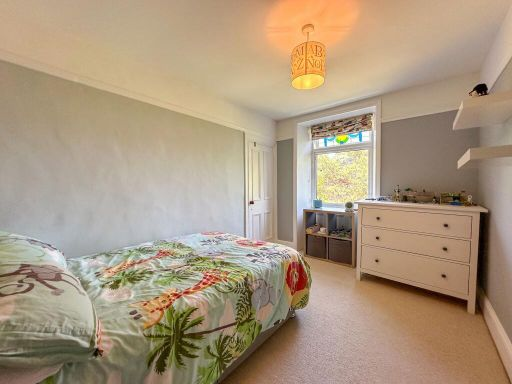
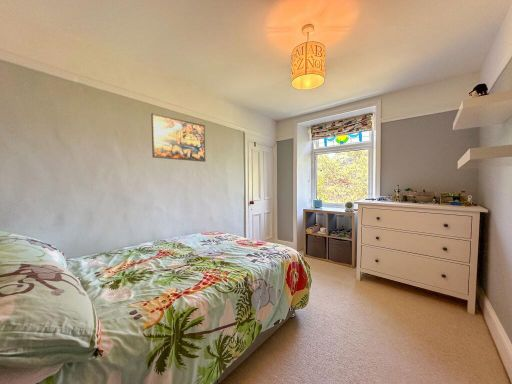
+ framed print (181, 139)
